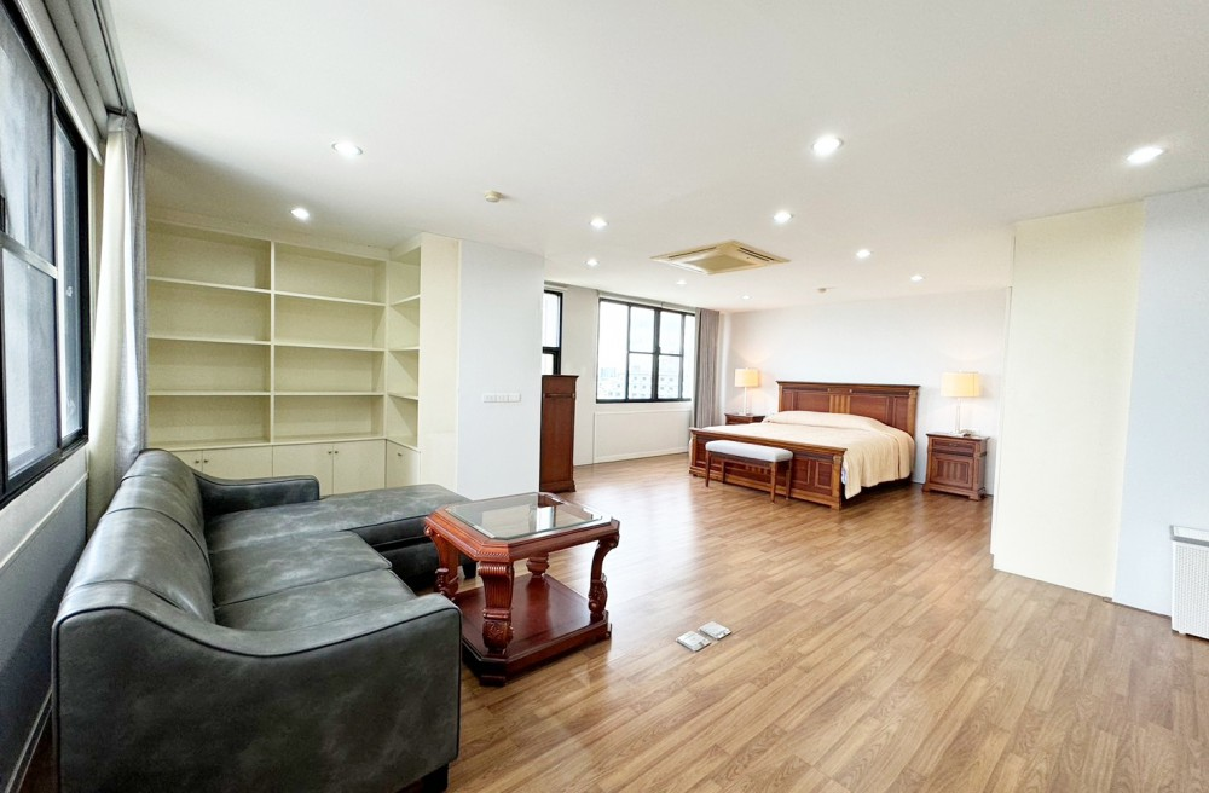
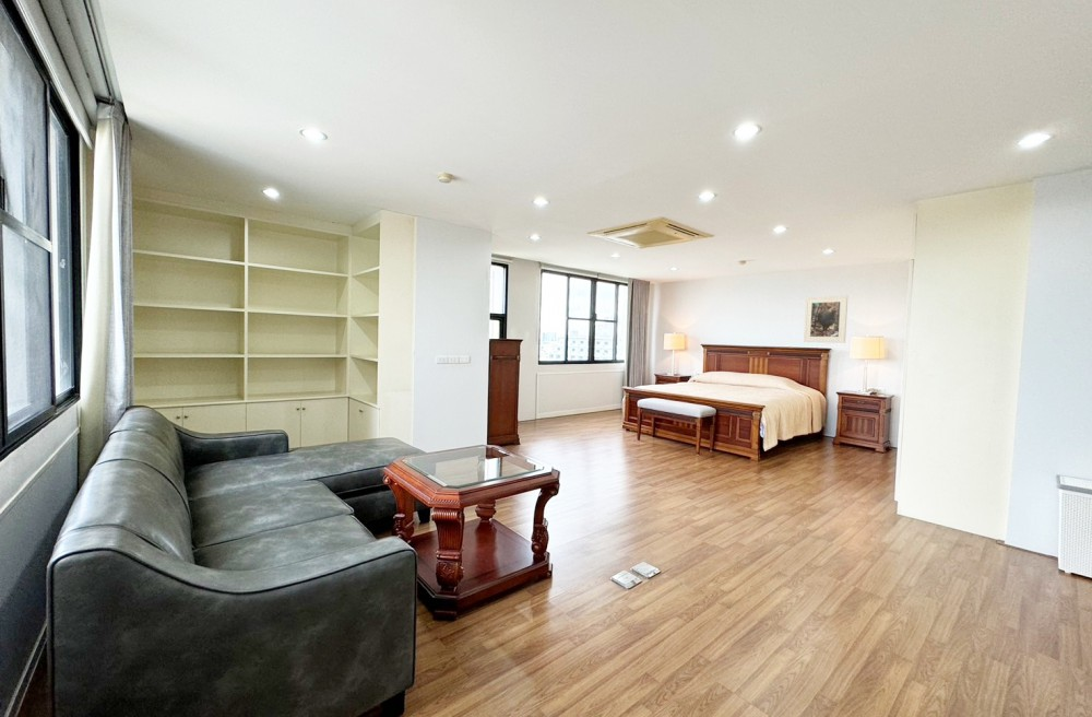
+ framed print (824, 319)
